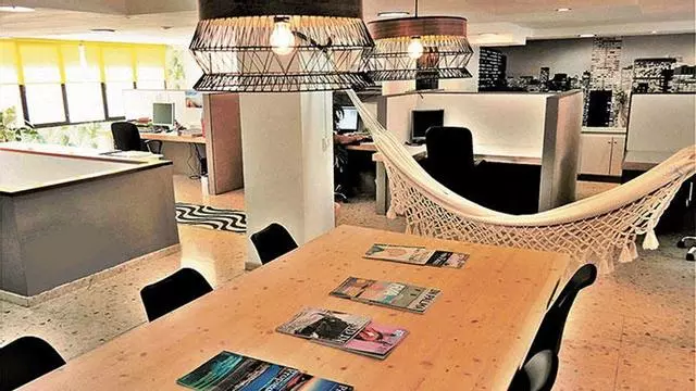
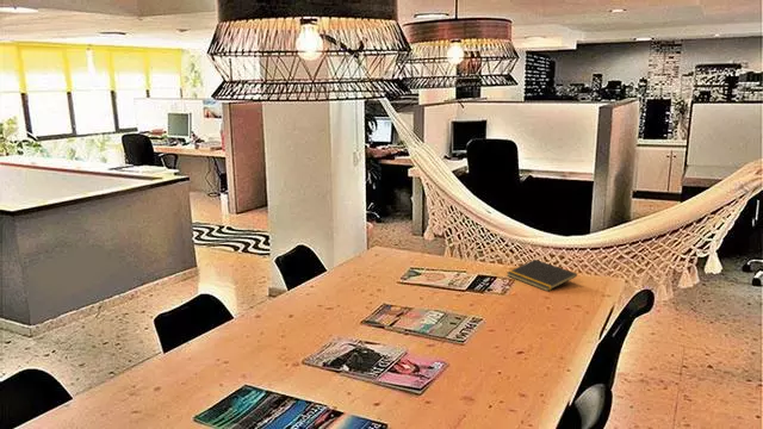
+ notepad (540, 274)
